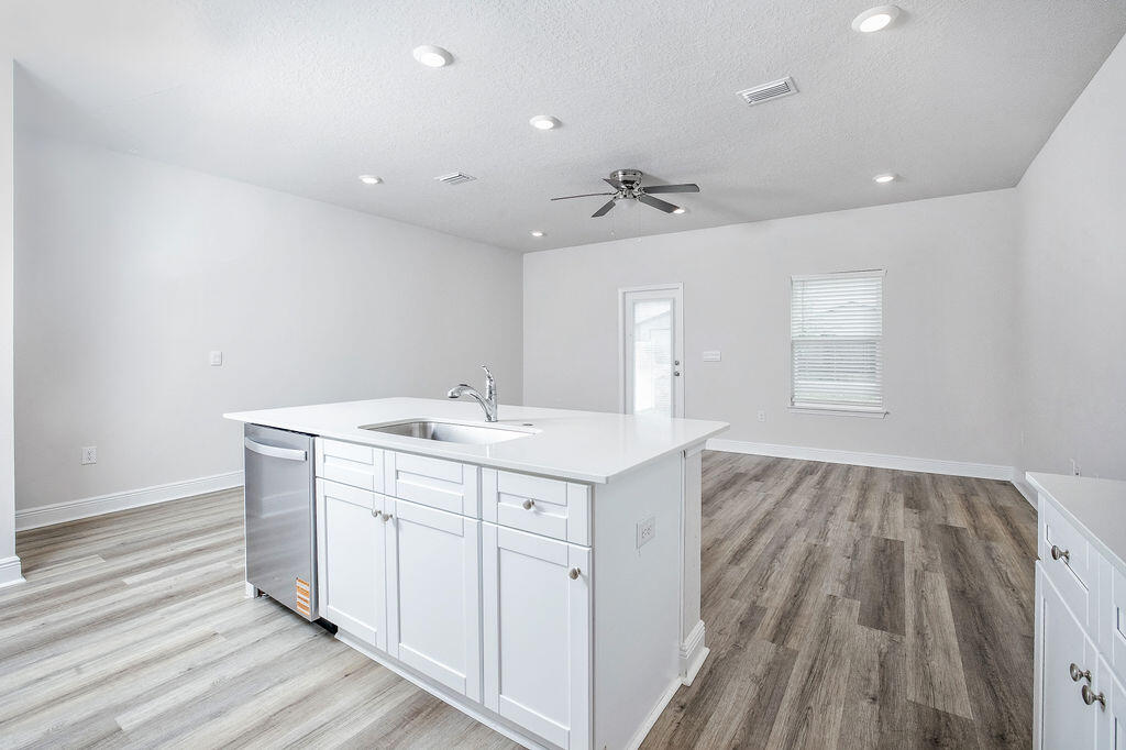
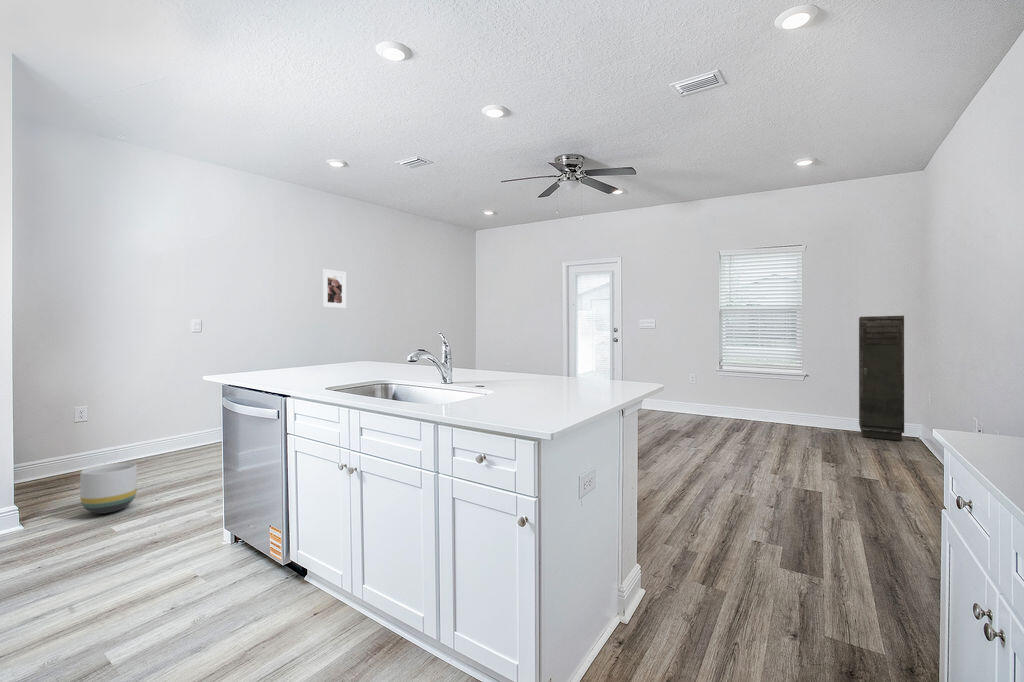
+ storage cabinet (880, 376)
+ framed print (334, 289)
+ planter (109, 489)
